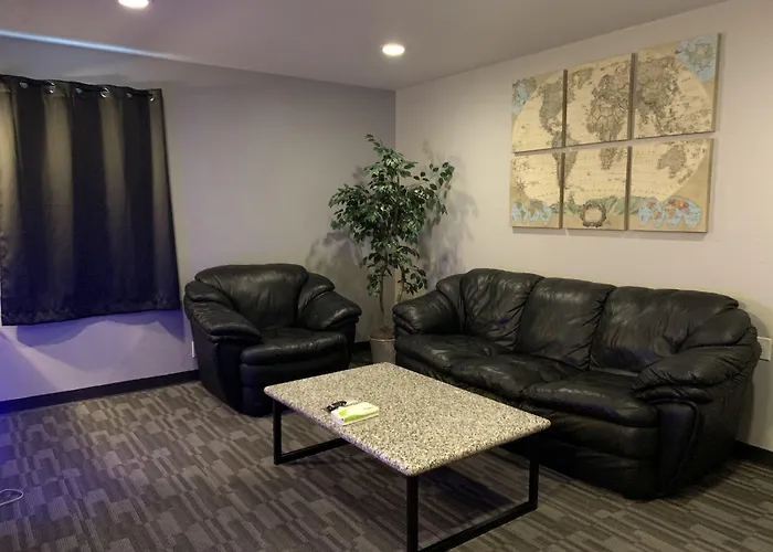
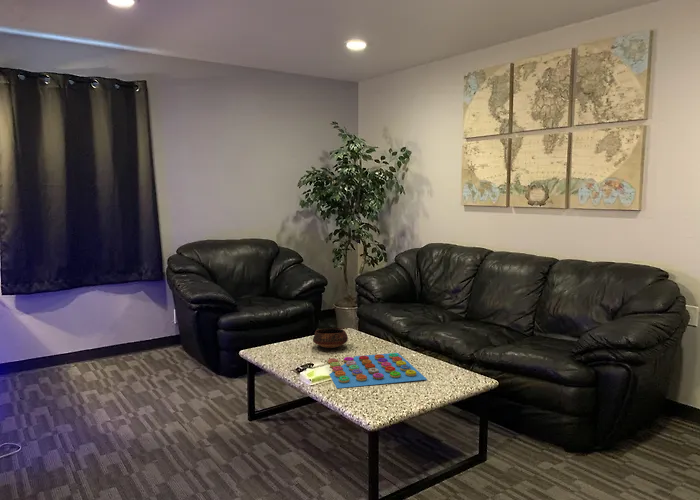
+ bowl (330, 338)
+ board game (370, 366)
